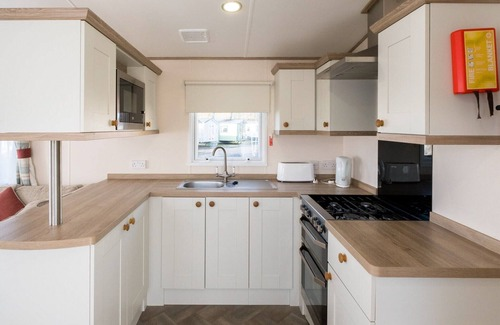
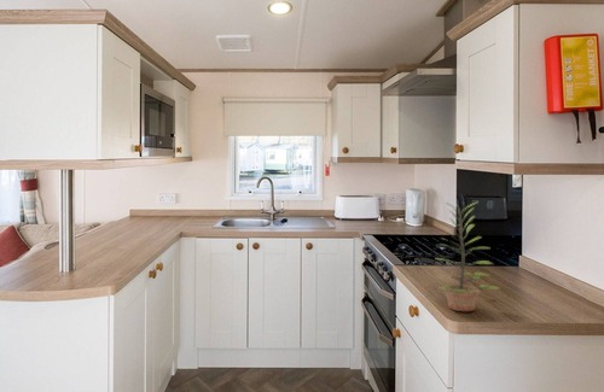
+ plant (465, 254)
